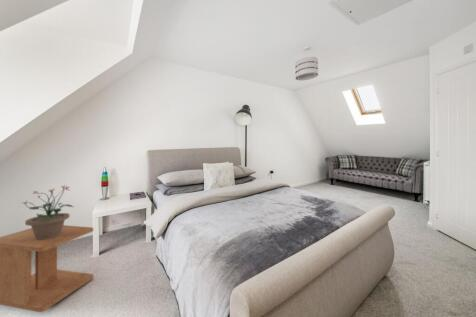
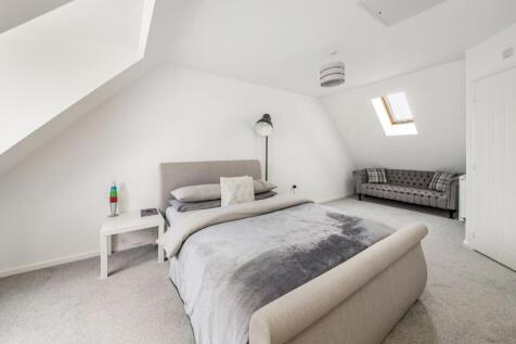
- side table (44, 262)
- potted plant (52, 210)
